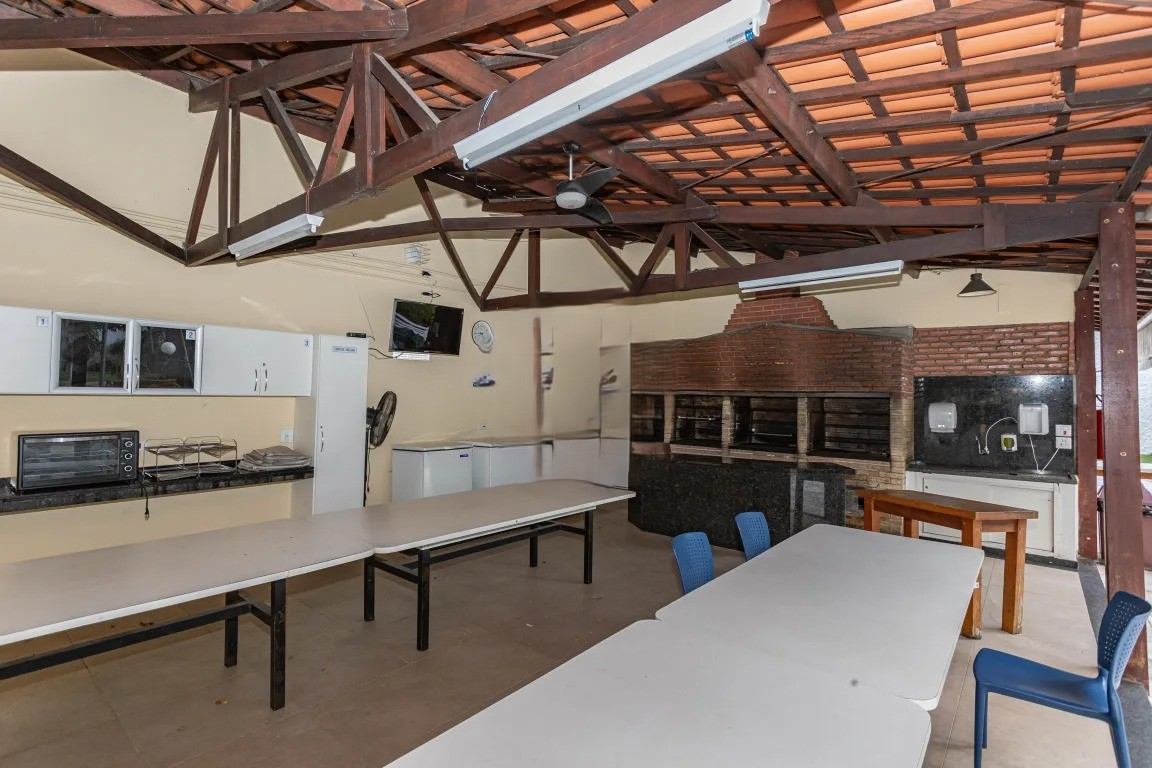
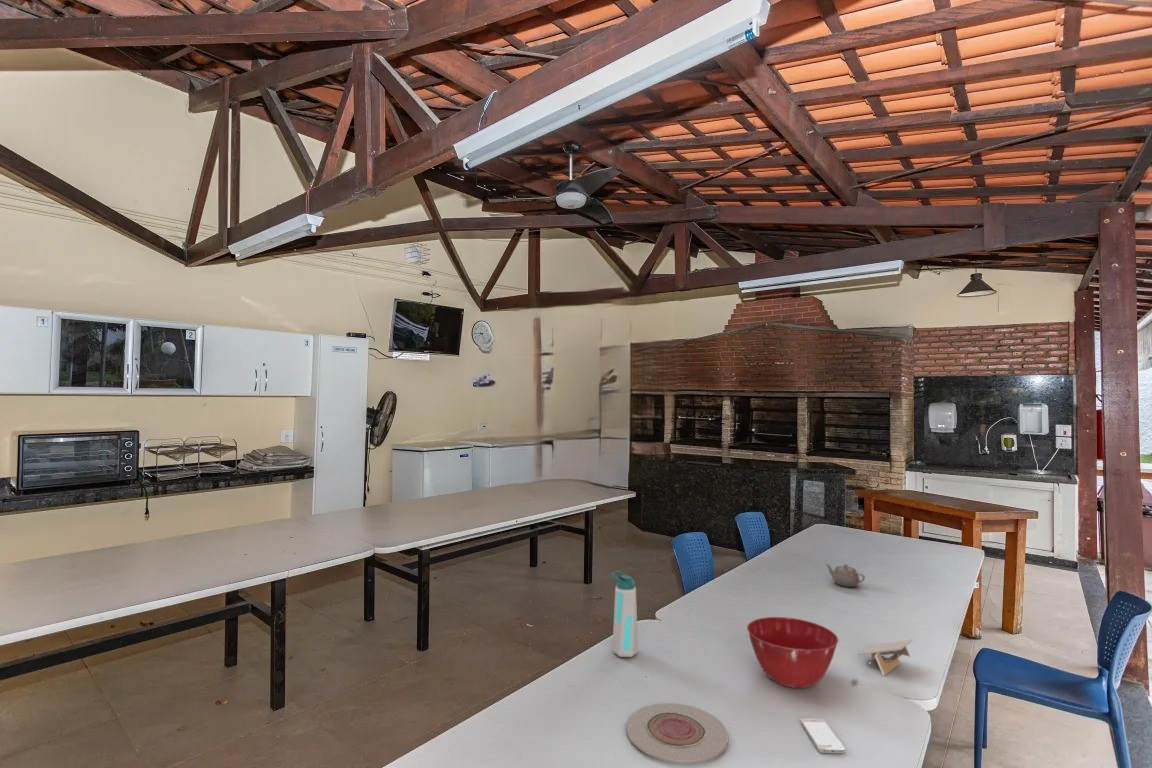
+ teapot (844, 574)
+ mixing bowl (791, 654)
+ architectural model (886, 653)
+ water bottle (623, 613)
+ plate (676, 730)
+ smartphone (821, 734)
